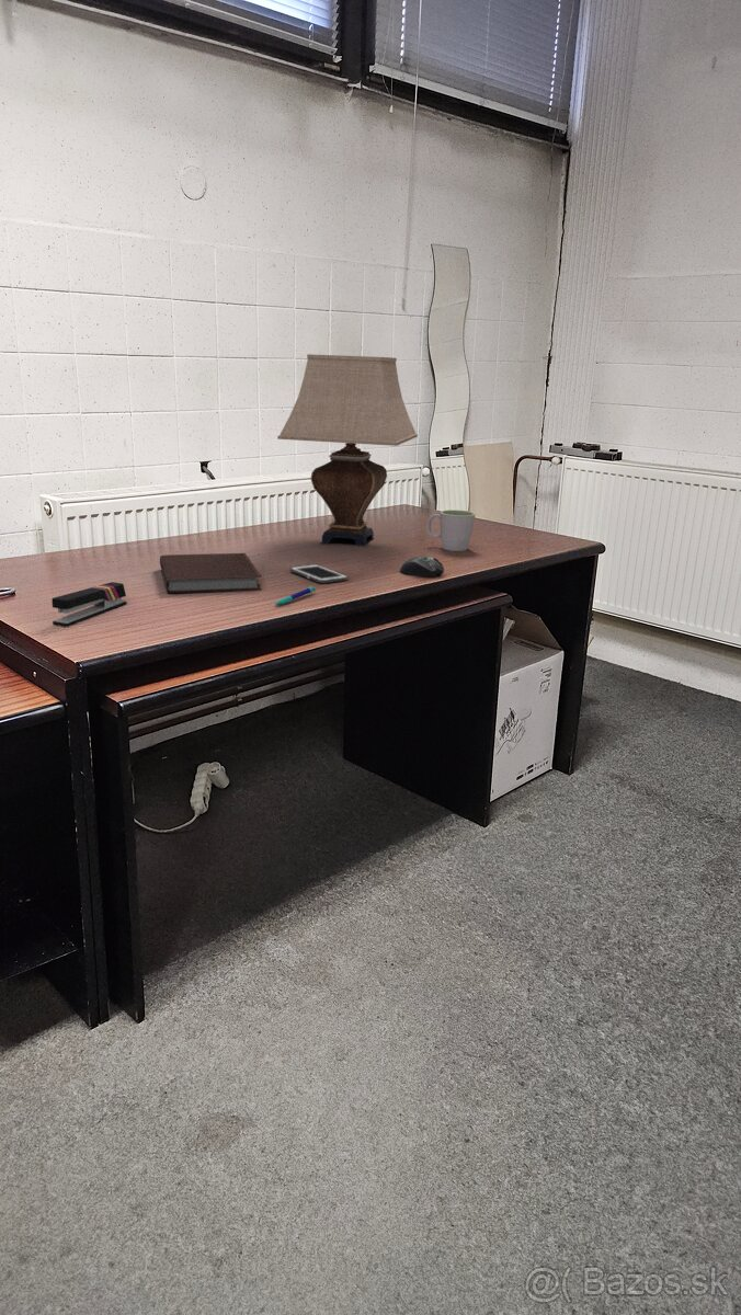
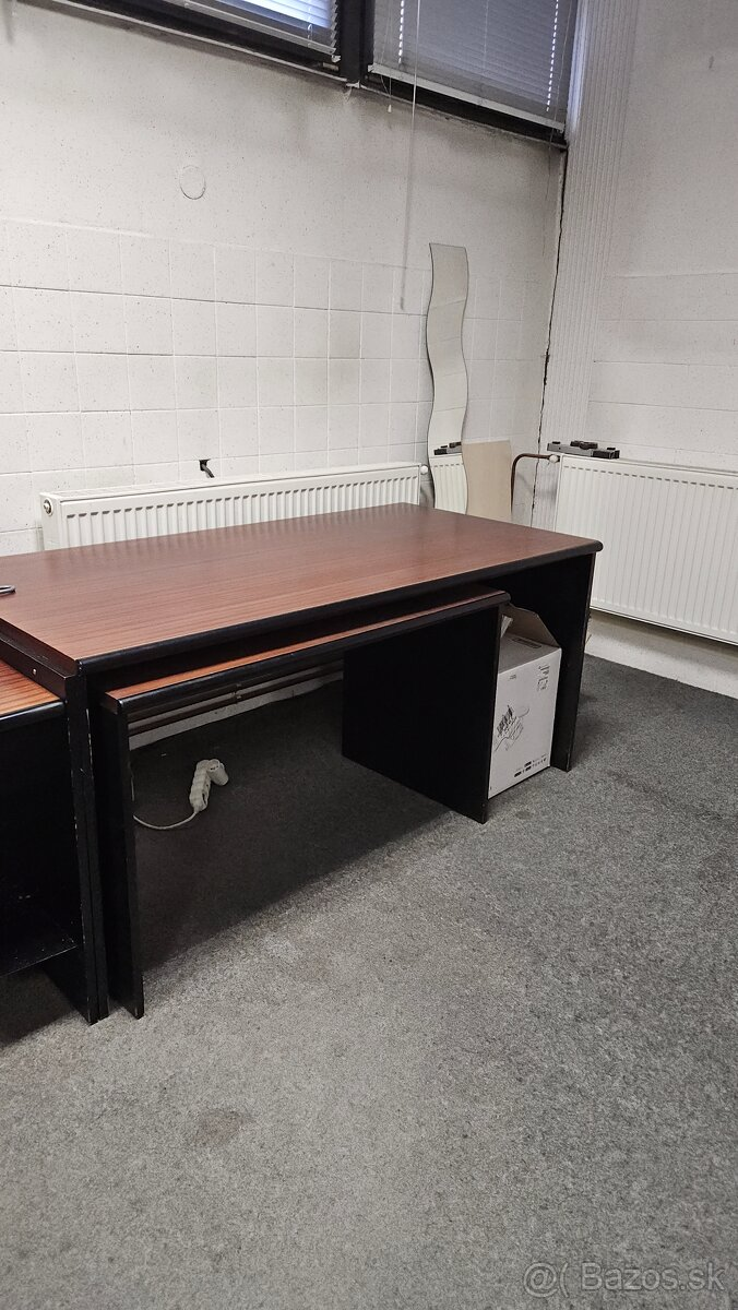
- pen (294, 595)
- notebook (208, 571)
- cell phone (318, 573)
- stapler (90, 601)
- computer mouse (421, 564)
- mug (449, 529)
- table lamp (350, 451)
